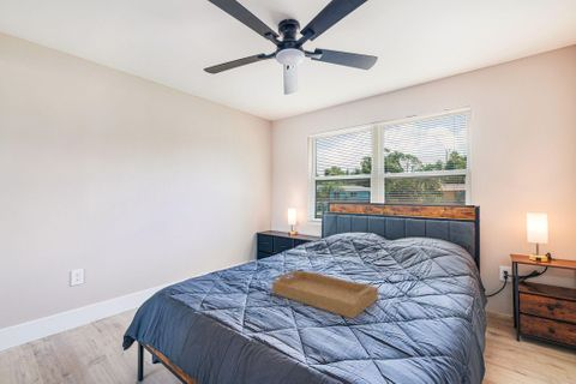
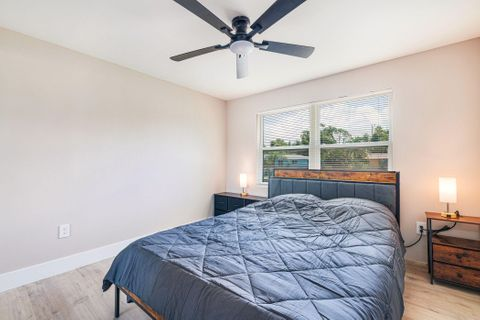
- serving tray (323, 288)
